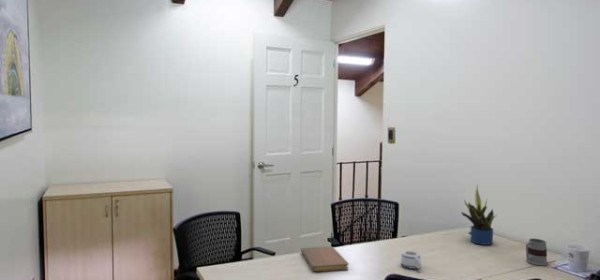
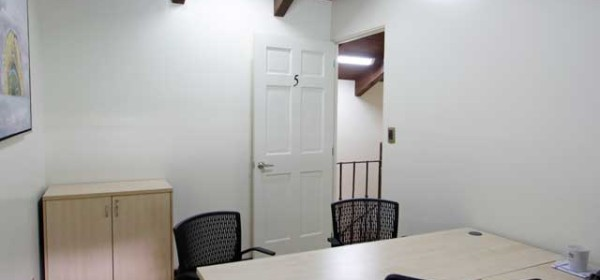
- potted plant (477, 213)
- mug (534, 251)
- mug (412, 260)
- notebook (323, 258)
